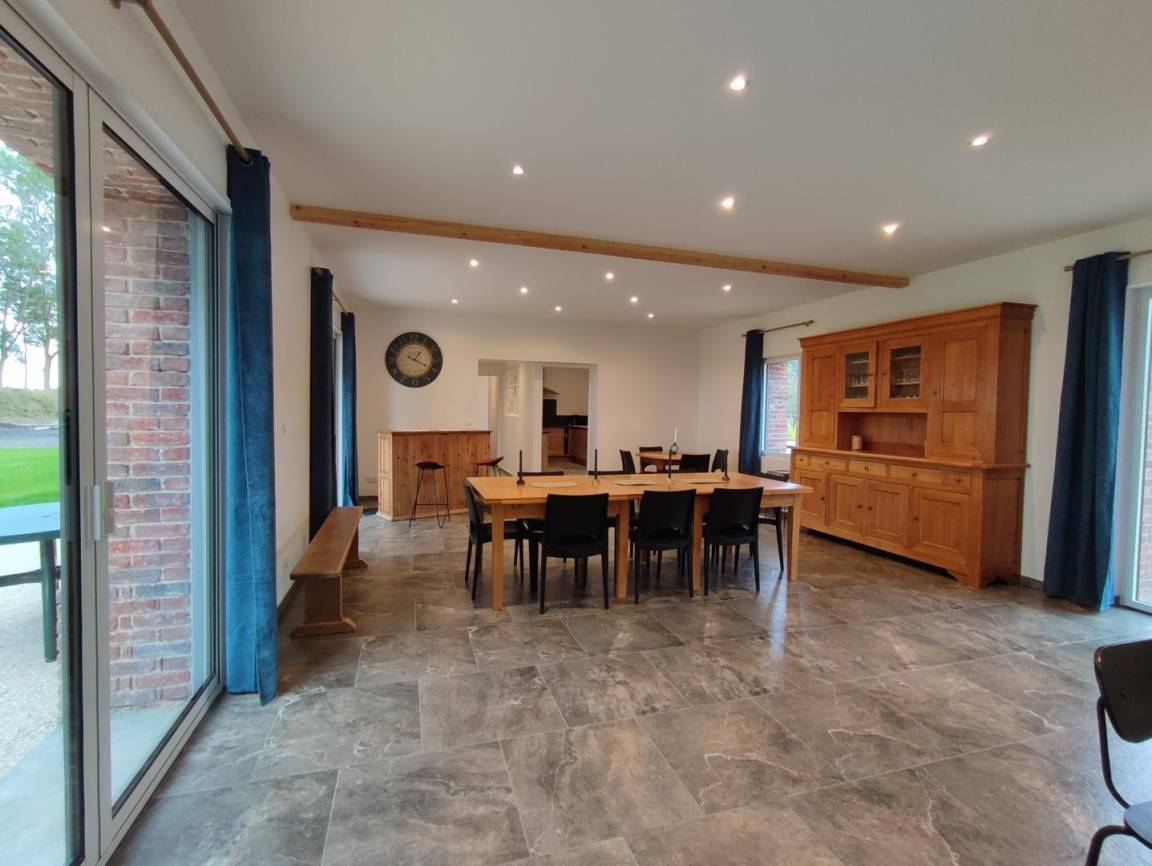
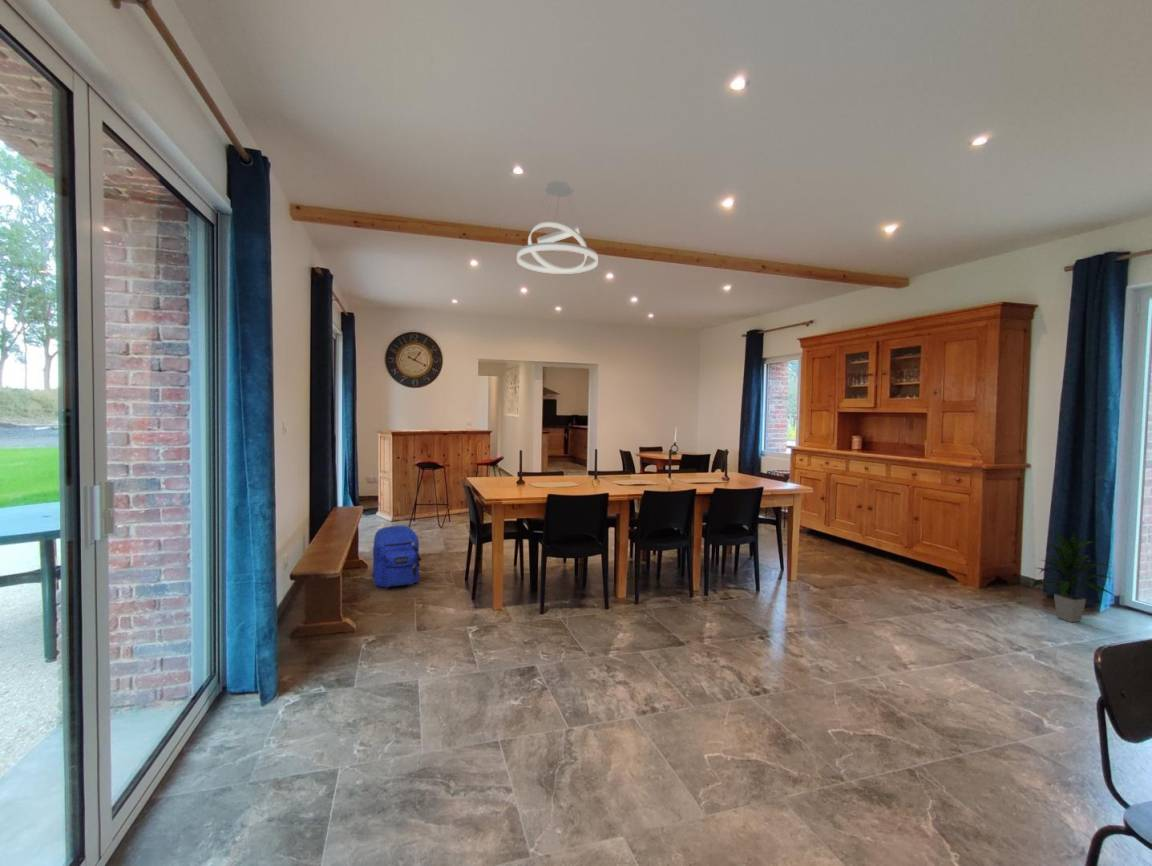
+ indoor plant (1068, 575)
+ pendant light (558, 226)
+ backpack (398, 555)
